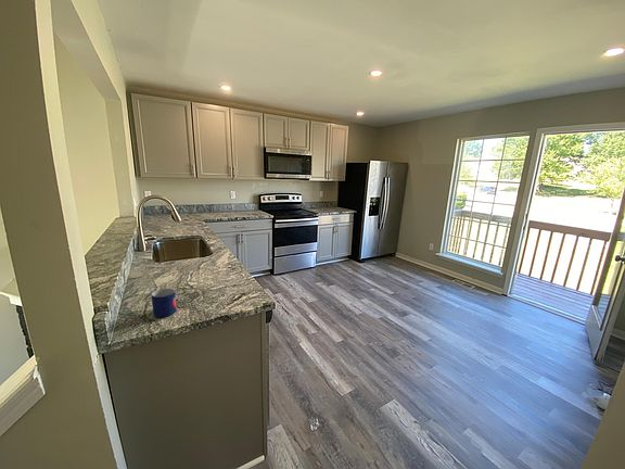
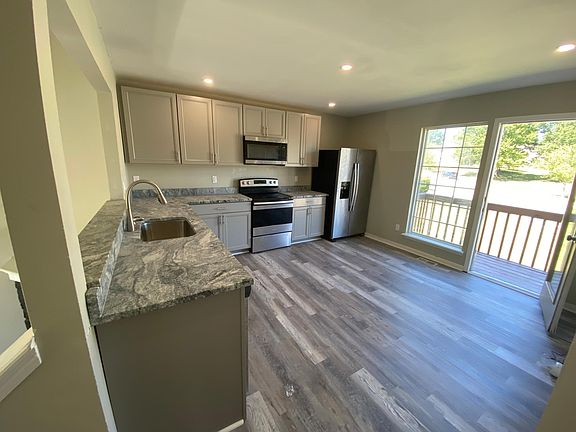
- mug (164, 300)
